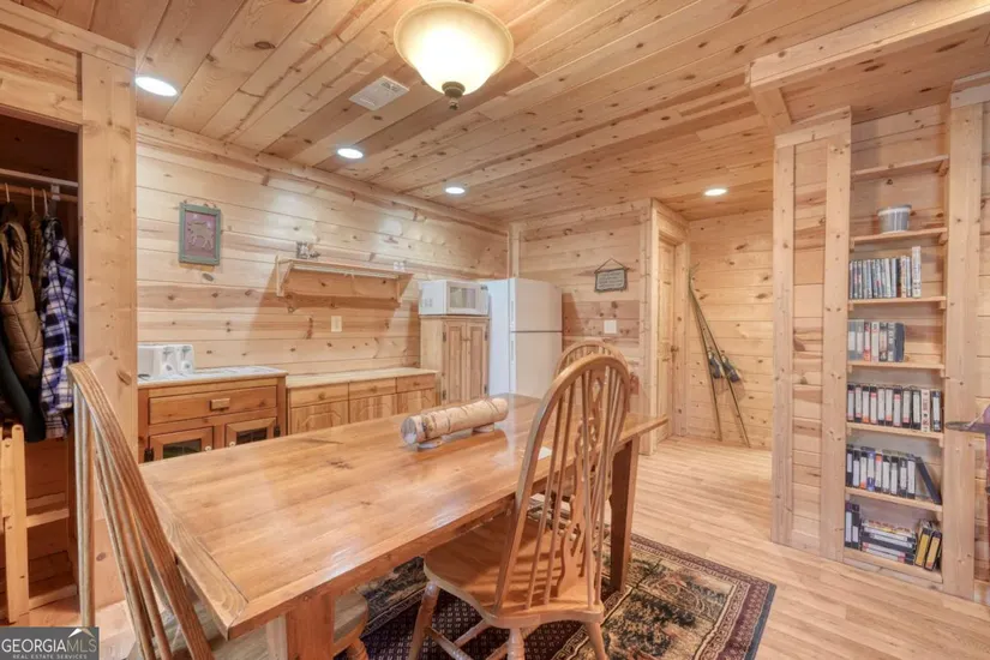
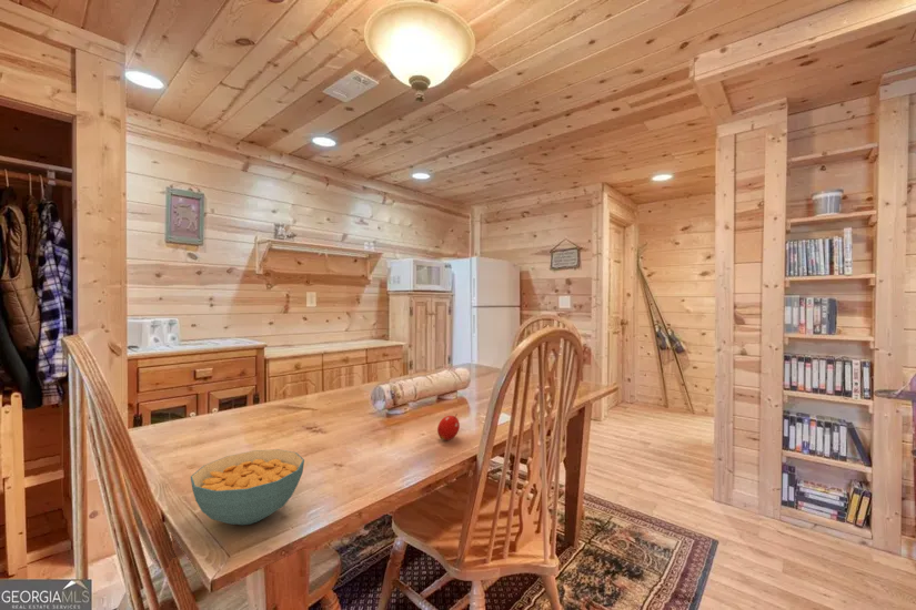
+ fruit (449, 426)
+ cereal bowl (250, 491)
